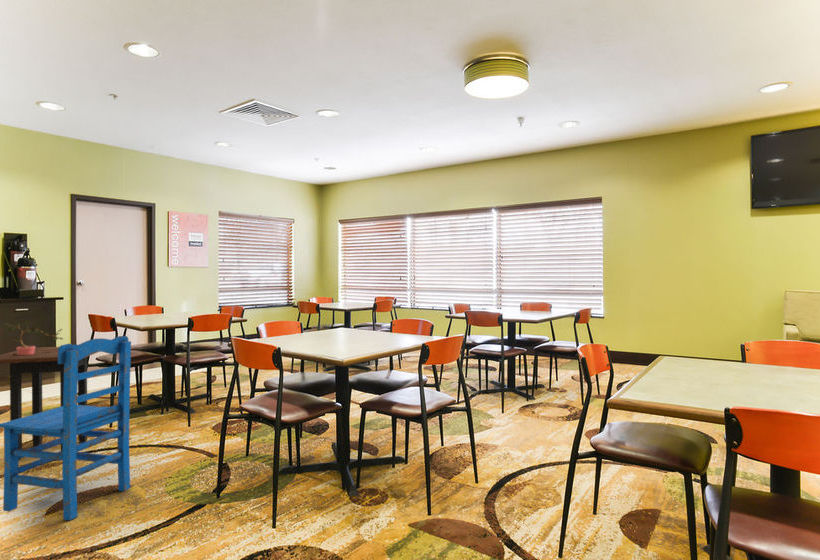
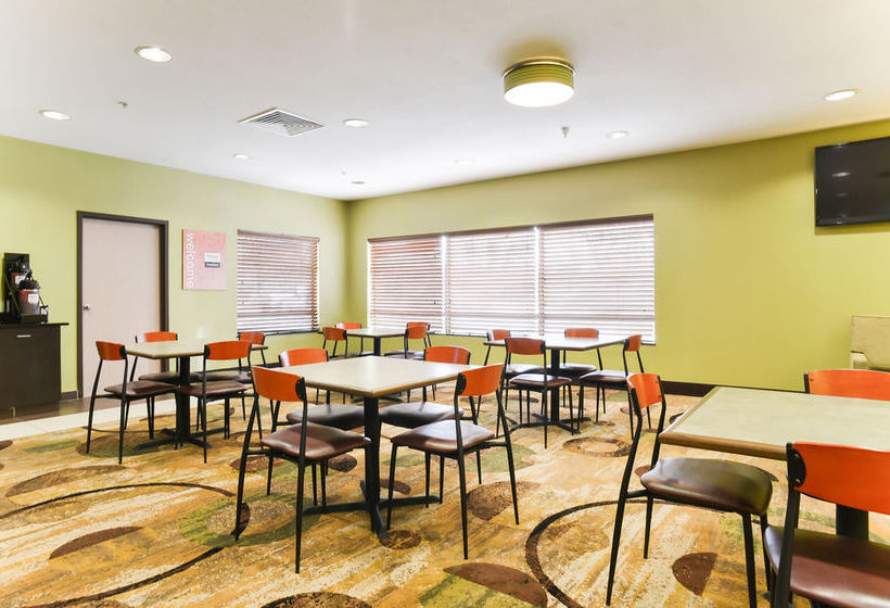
- chair (69, 418)
- potted plant (34, 332)
- side table (60, 401)
